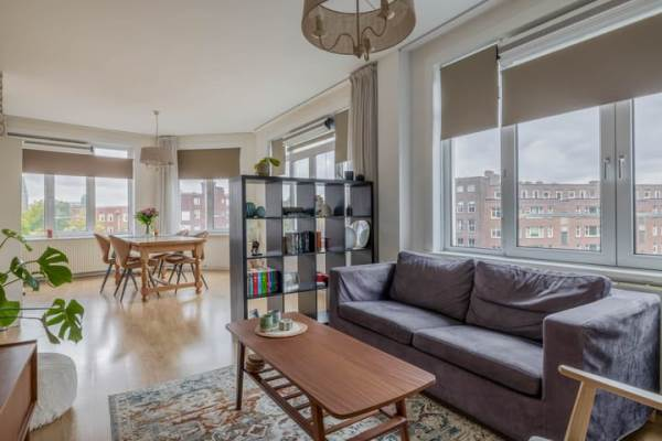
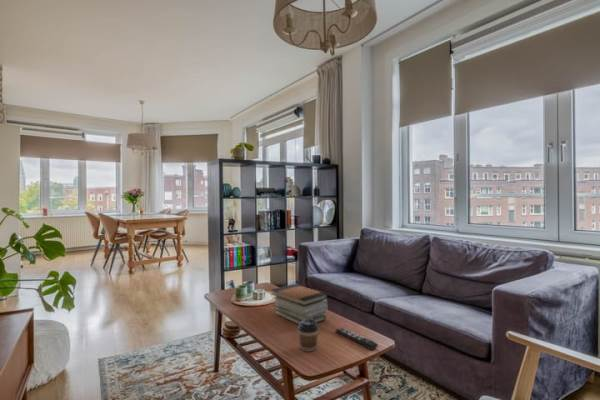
+ book stack (299, 304)
+ coffee cup (308, 334)
+ remote control (355, 337)
